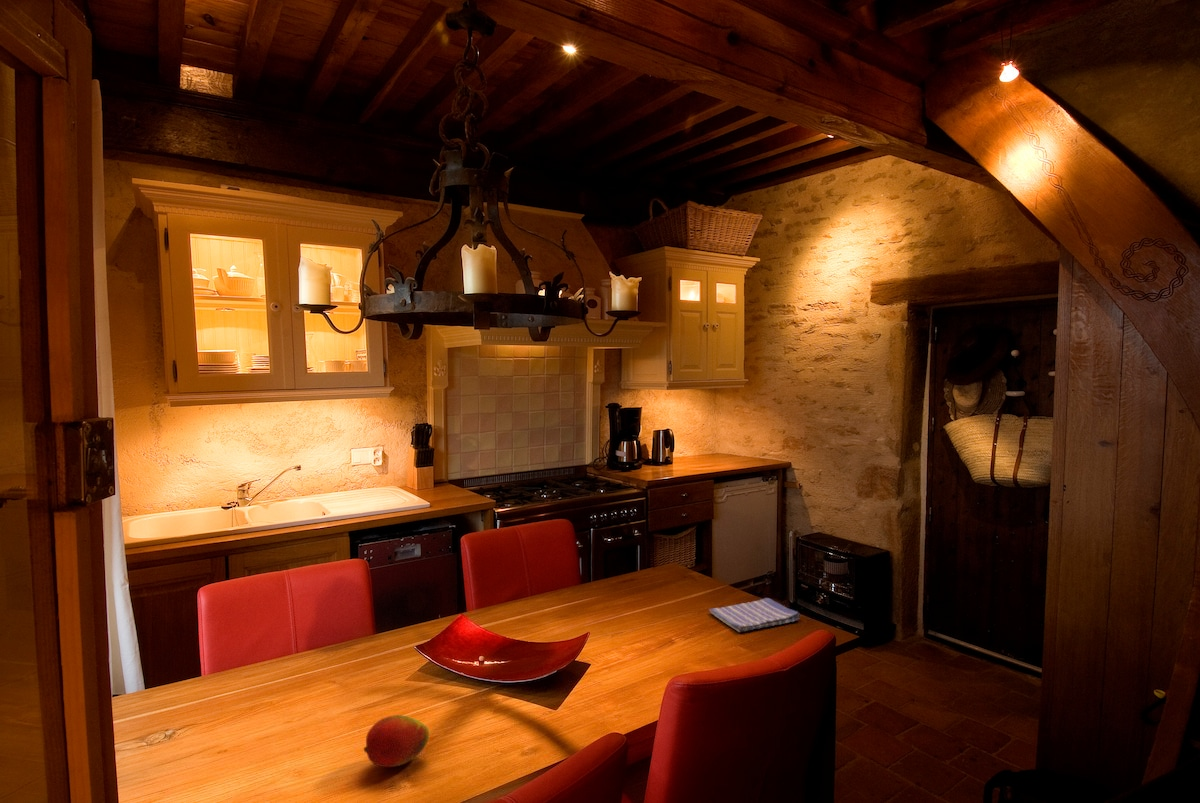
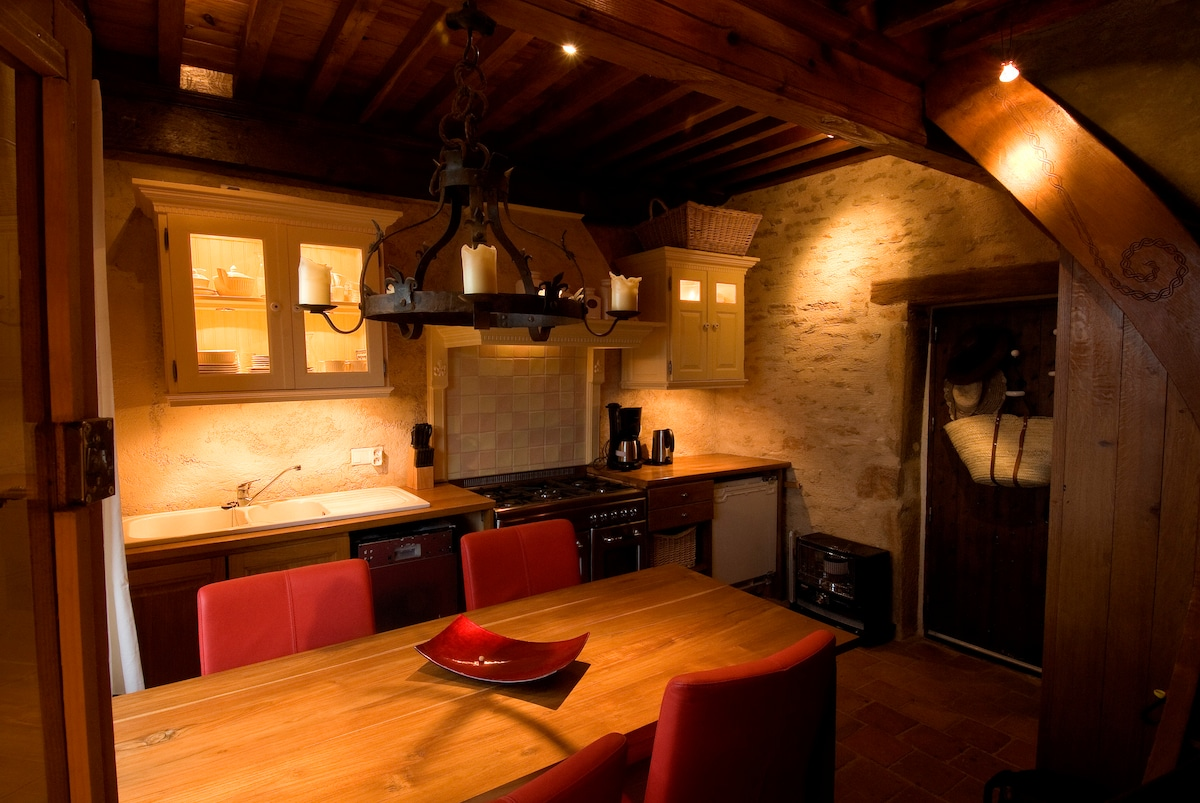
- fruit (396, 739)
- dish towel (754, 612)
